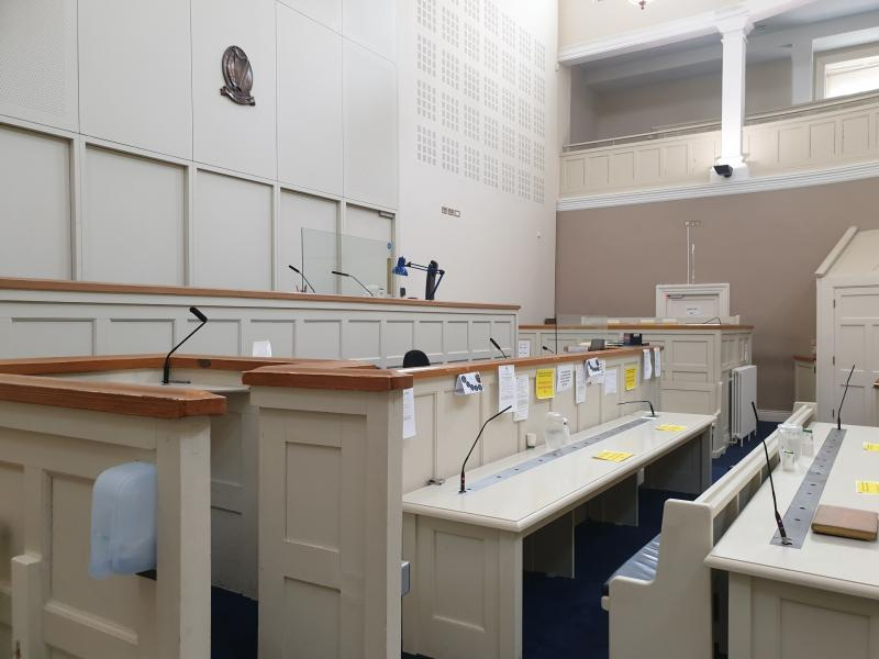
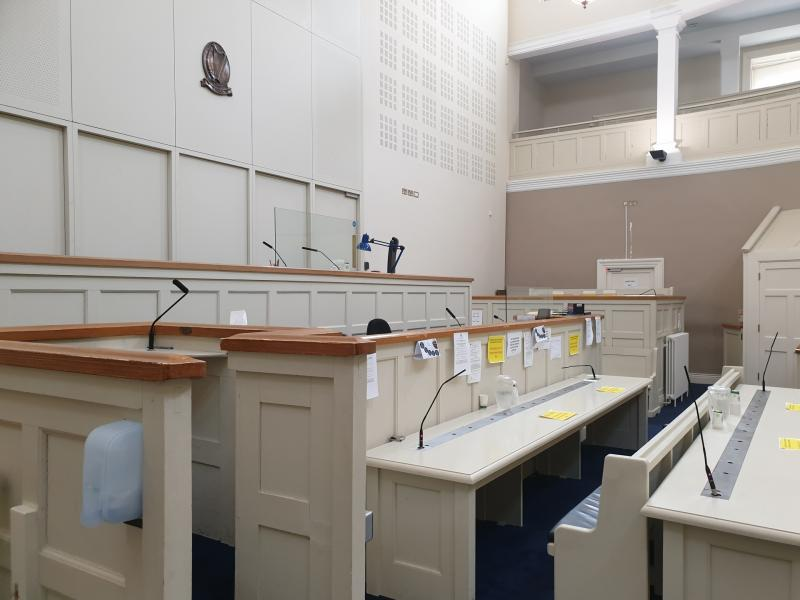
- notebook (845, 521)
